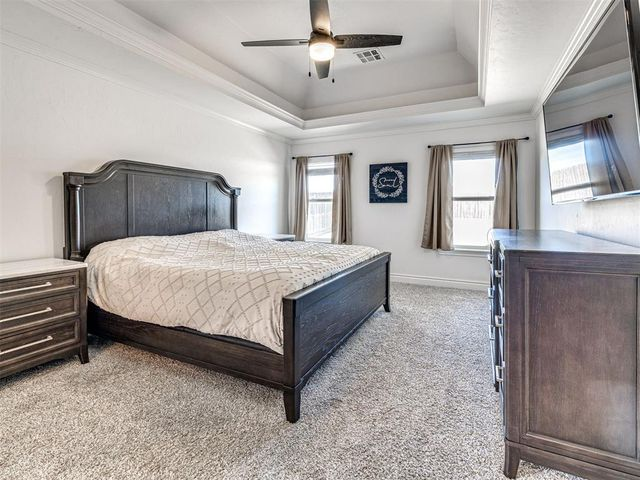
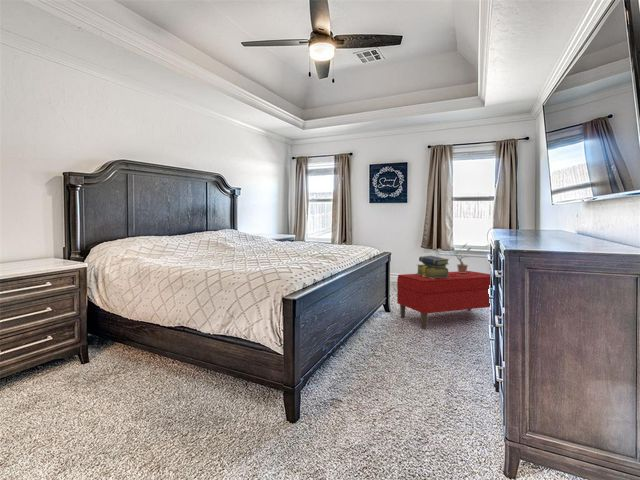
+ stack of books (433, 266)
+ bench (448, 296)
+ potted plant (459, 256)
